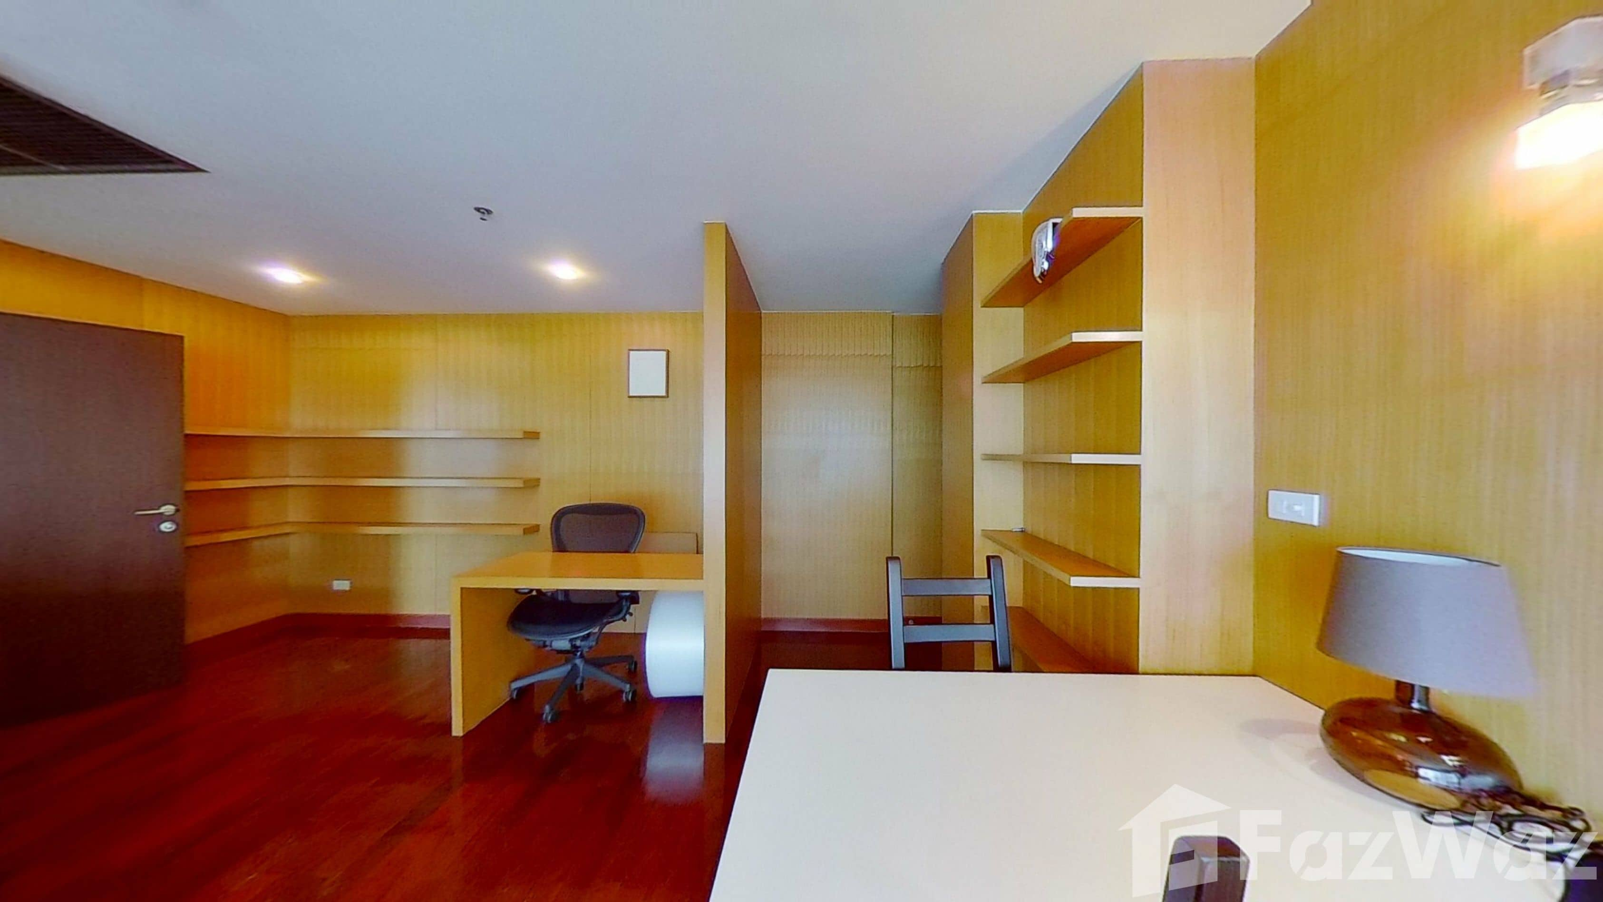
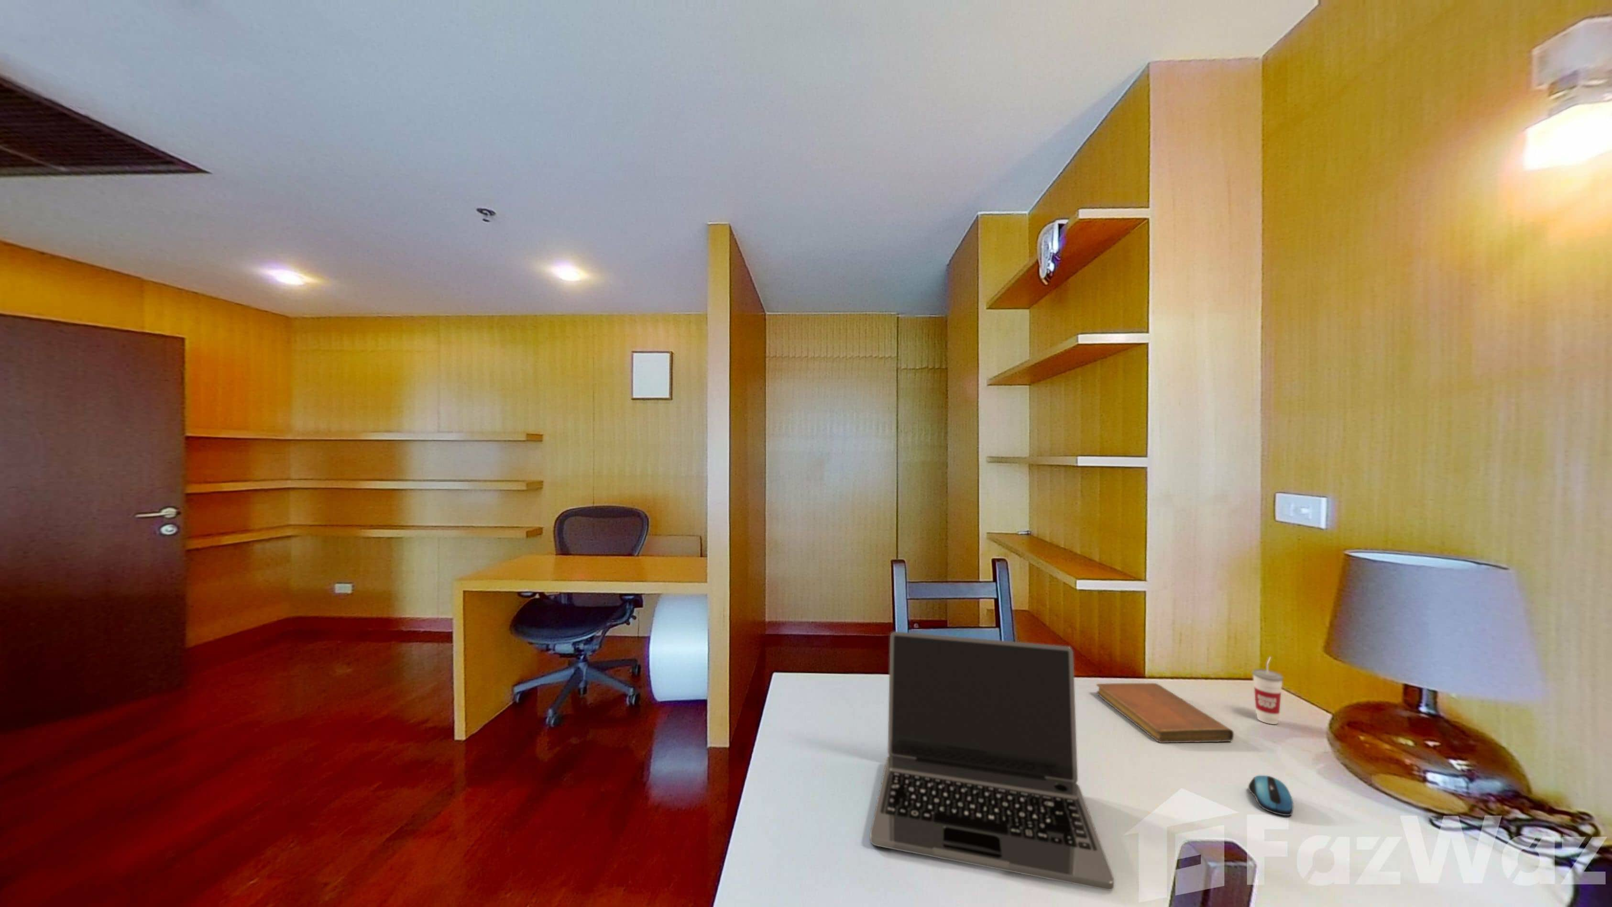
+ computer mouse (1273, 791)
+ cup (1268, 689)
+ laptop (981, 736)
+ notebook (1158, 710)
